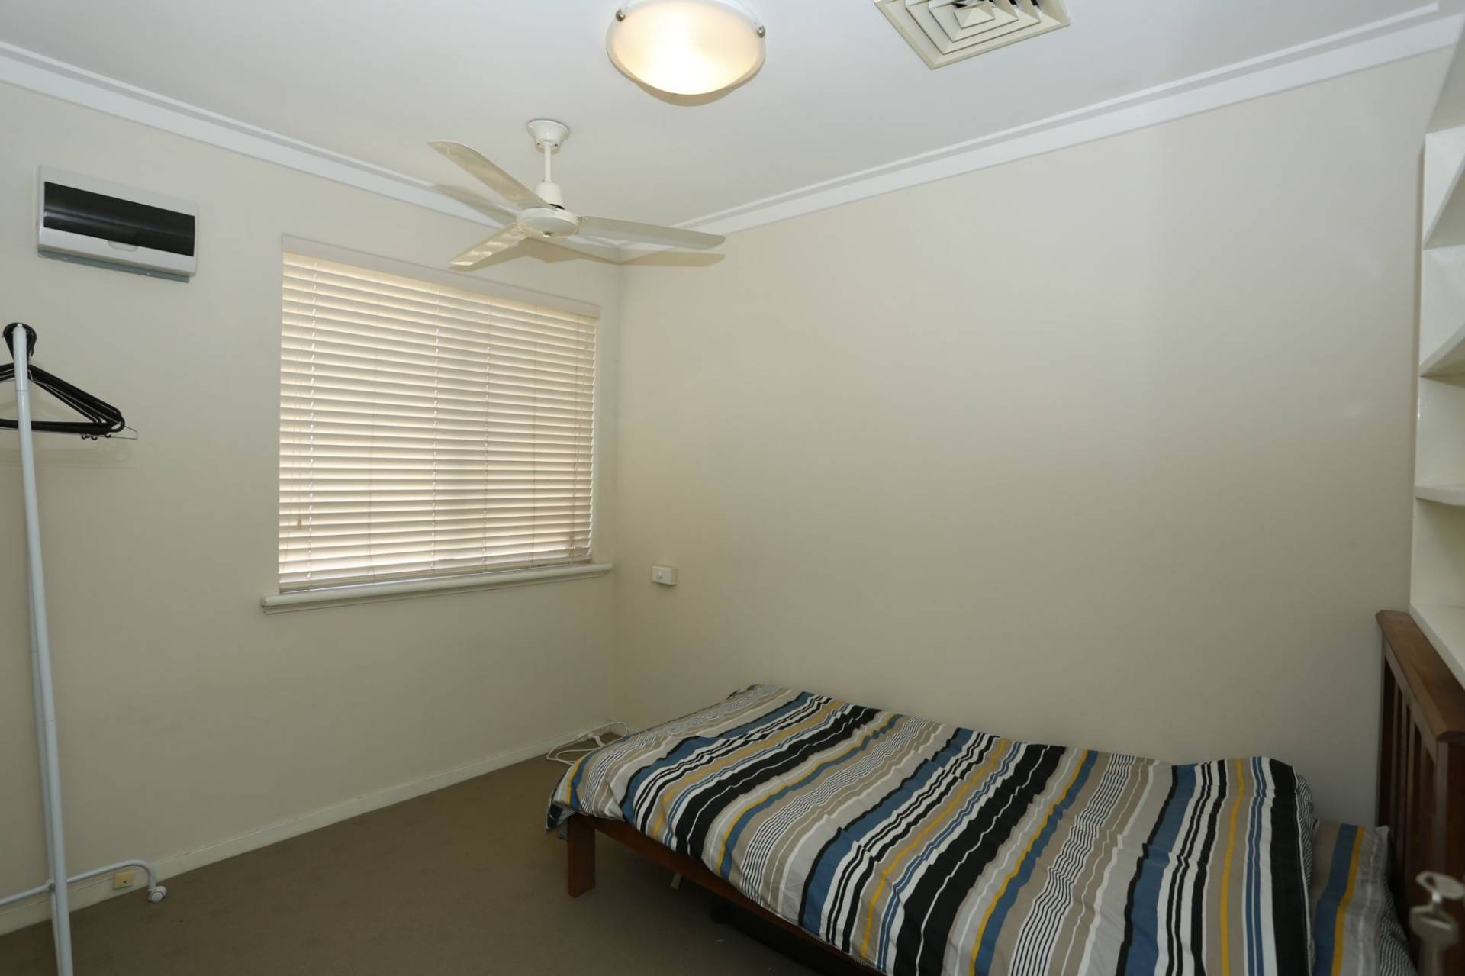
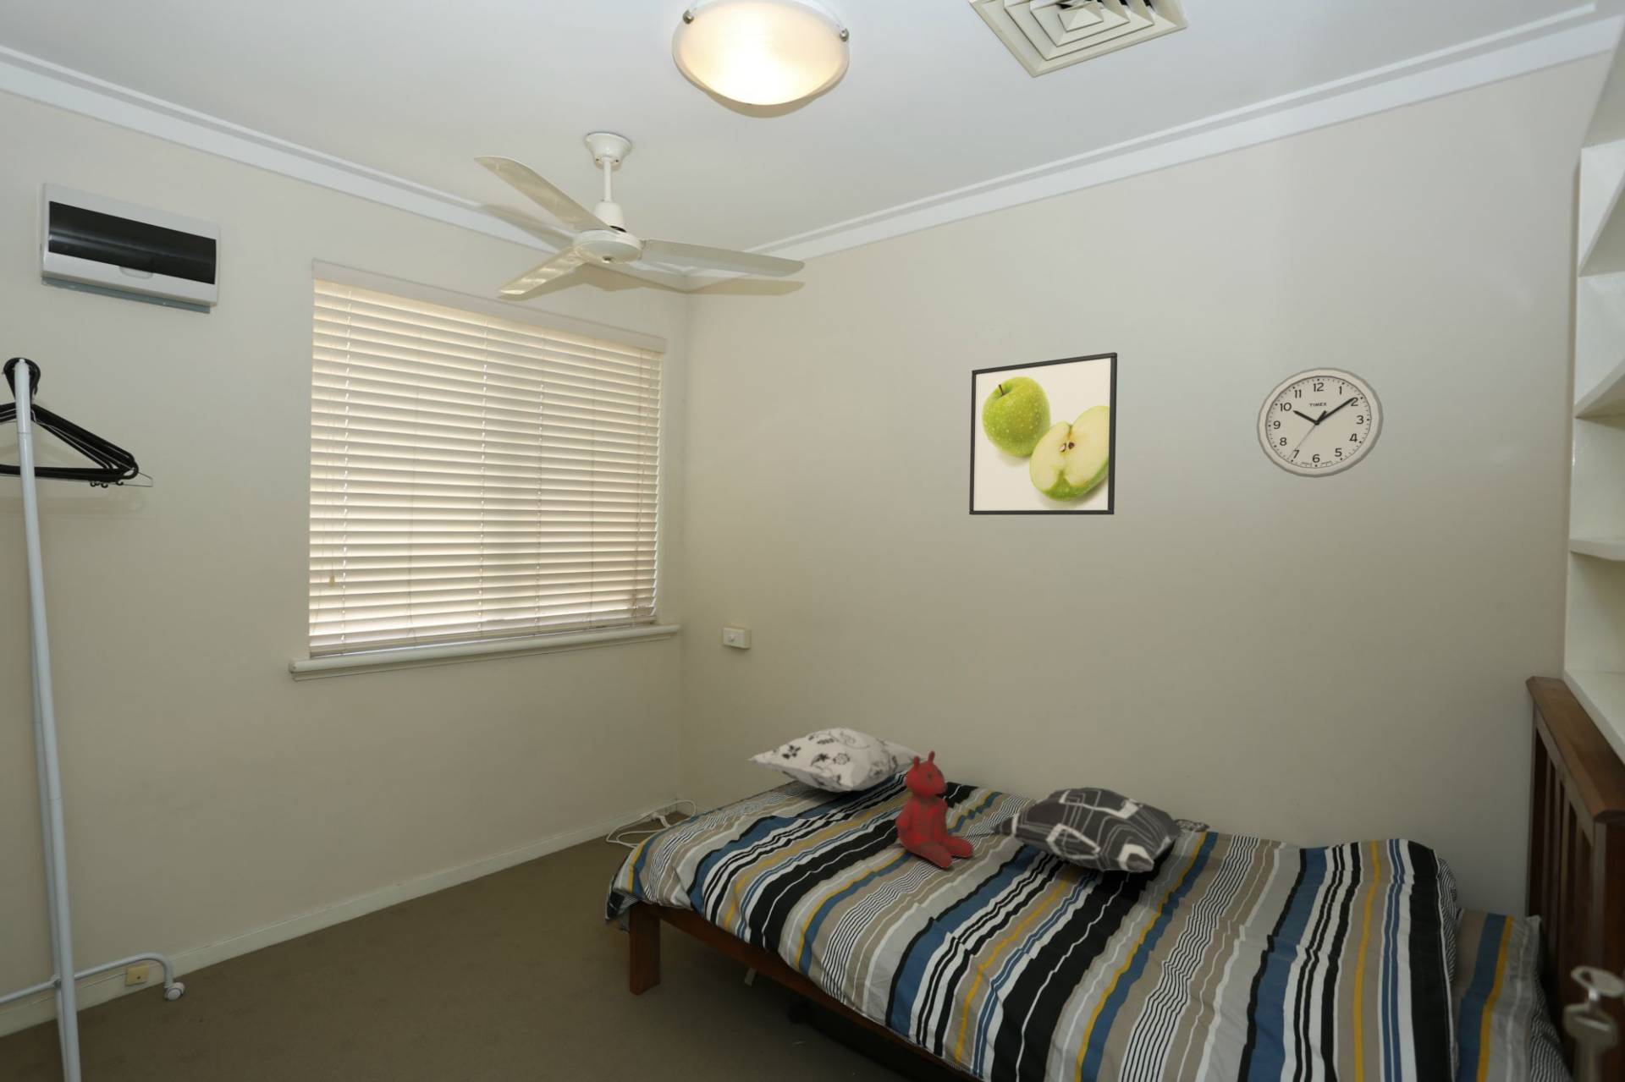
+ decorative pillow (840, 758)
+ wall clock (1316, 423)
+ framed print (1039, 438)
+ decorative pillow (1101, 826)
+ teddy bear (934, 805)
